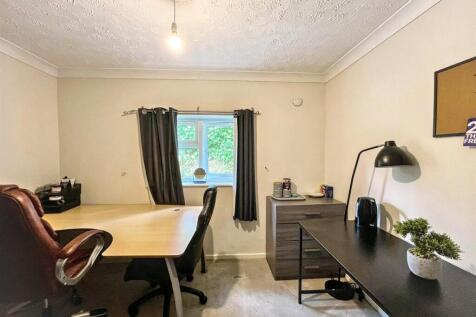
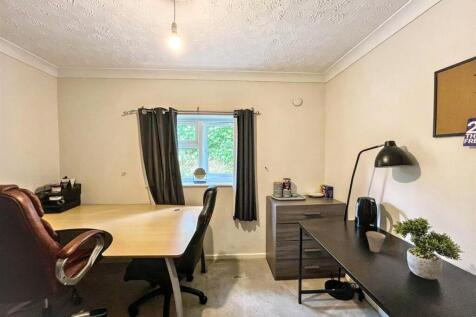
+ cup (375, 242)
